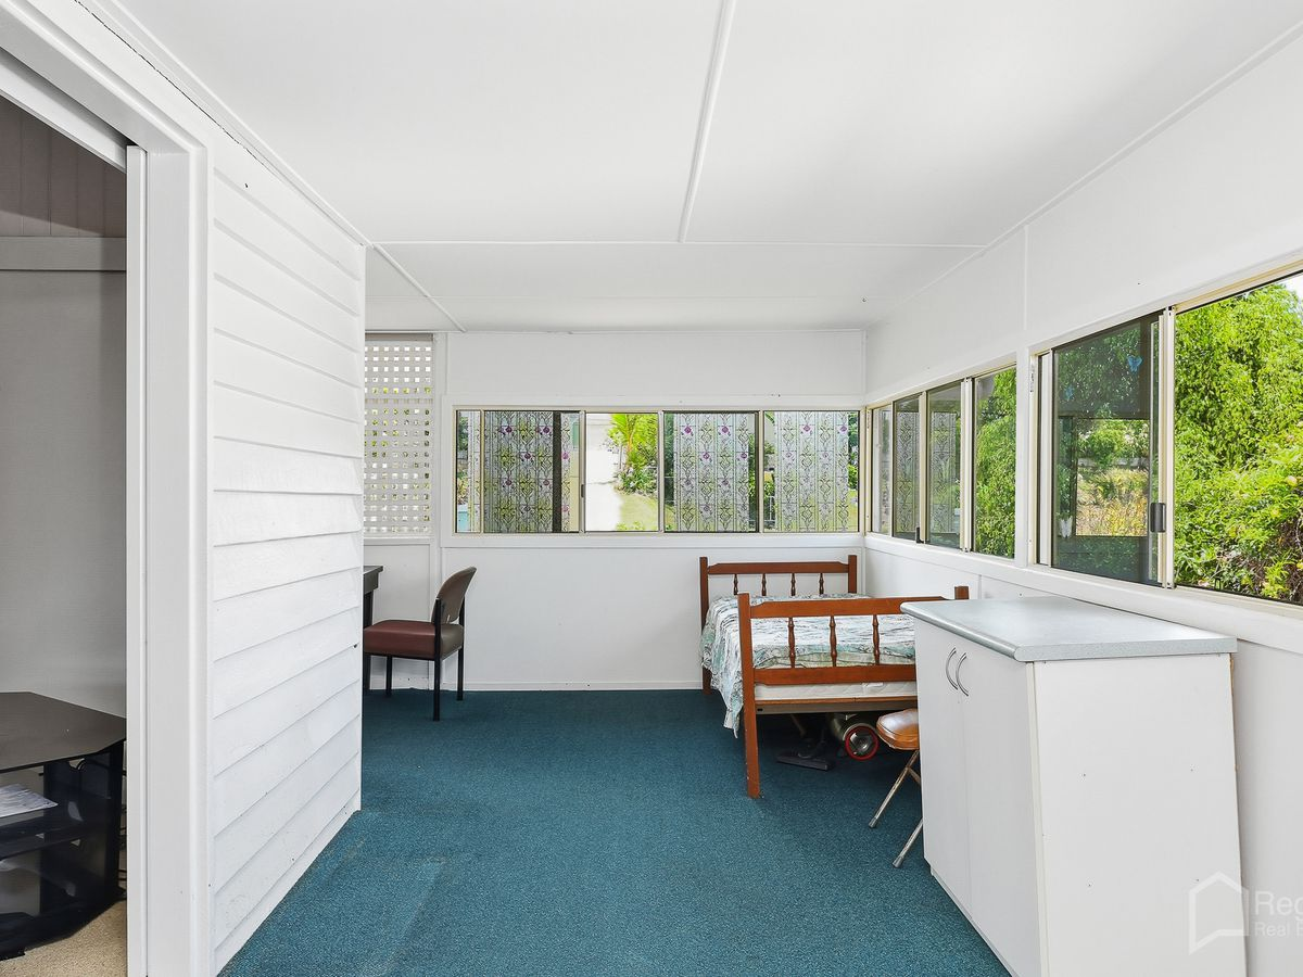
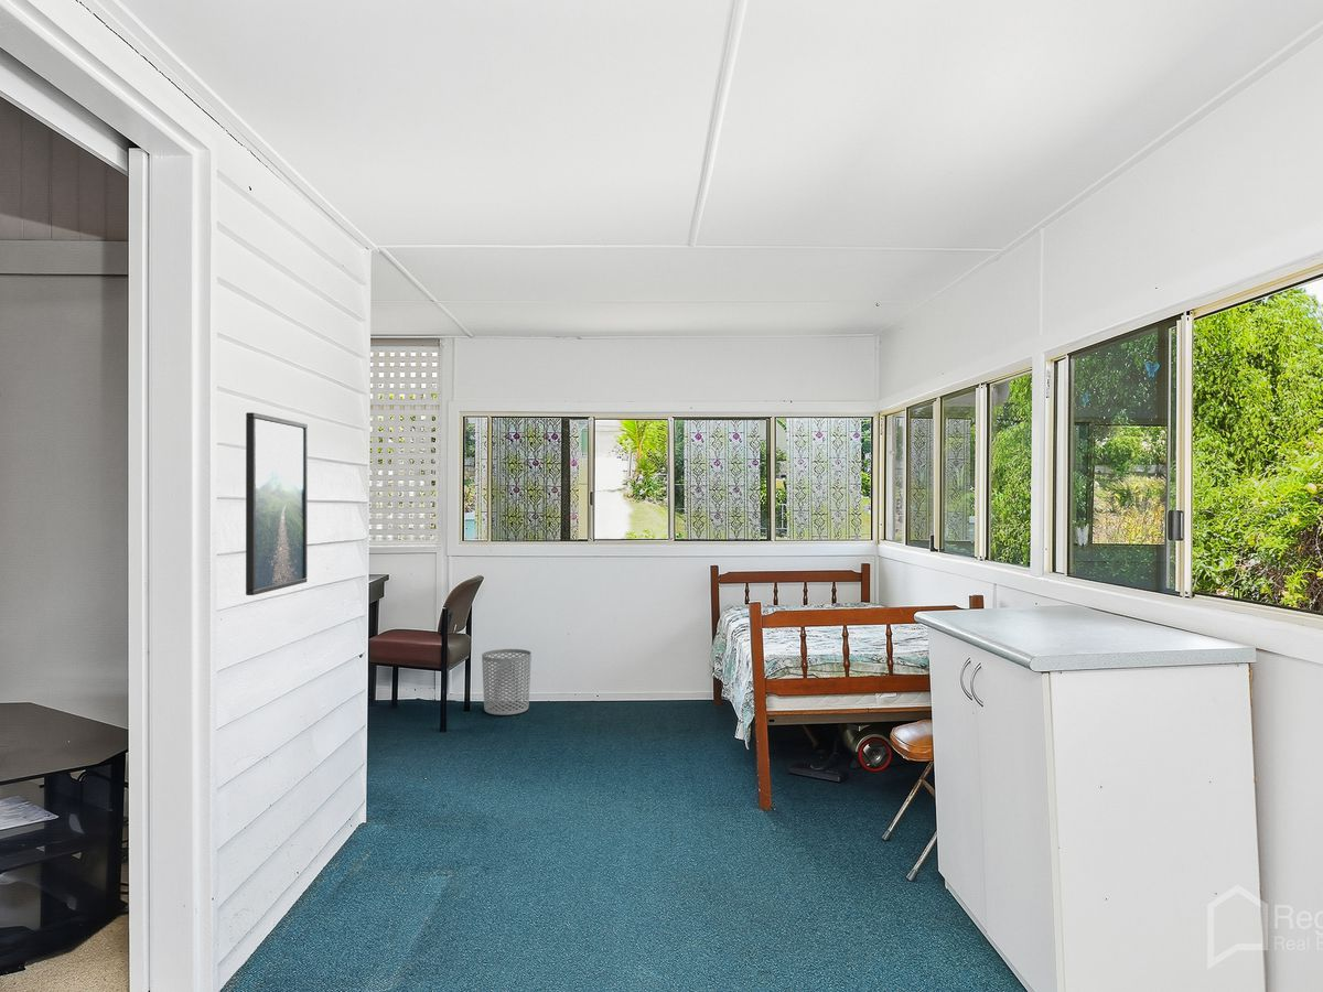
+ waste bin (506, 682)
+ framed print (278, 503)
